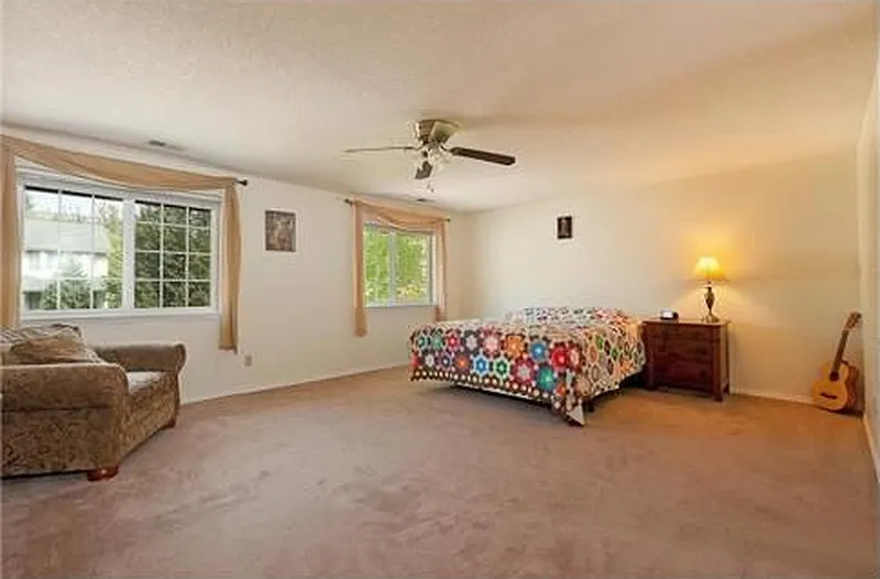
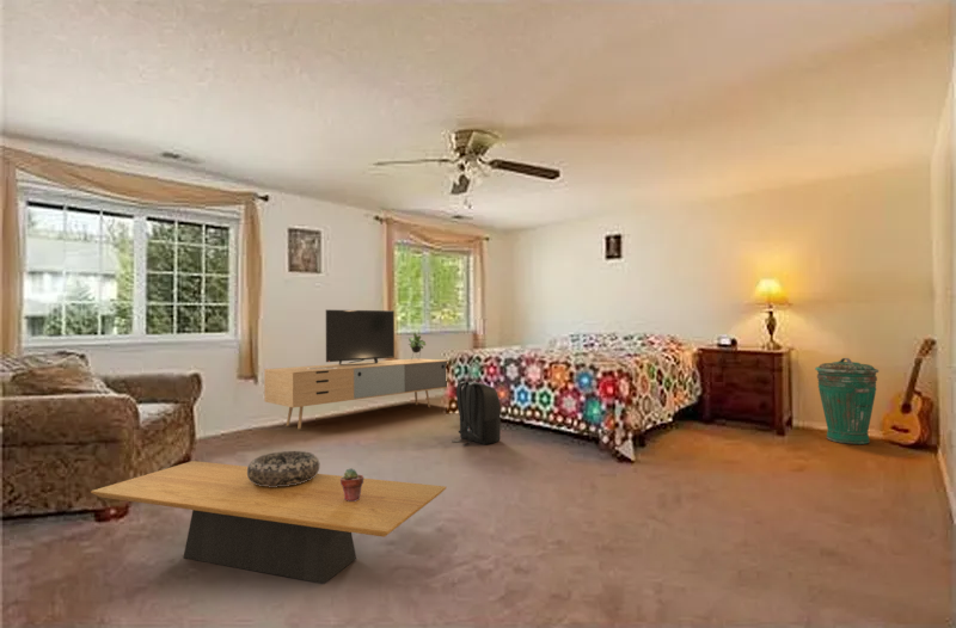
+ media console (363, 362)
+ potted succulent (351, 482)
+ coffee table (269, 523)
+ decorative bowl (283, 468)
+ backpack (474, 410)
+ trash can (846, 399)
